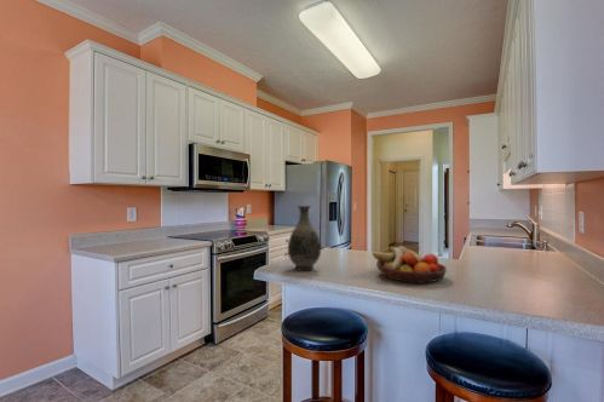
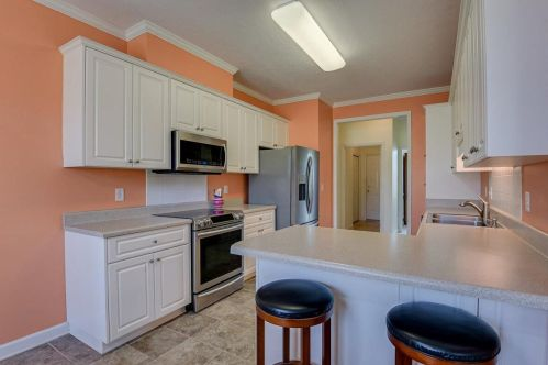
- vase (304, 236)
- fruit bowl (409, 262)
